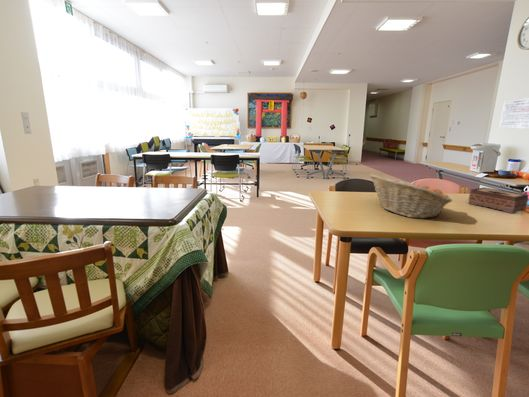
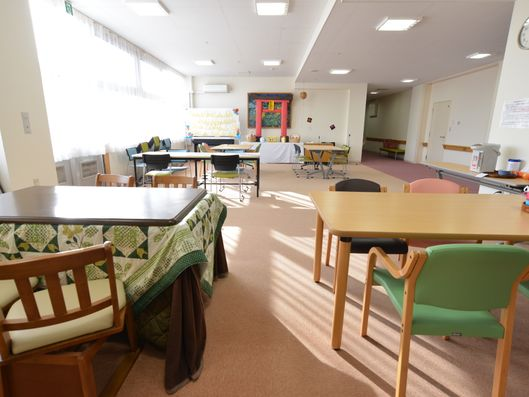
- fruit basket (406, 193)
- tissue box (497, 199)
